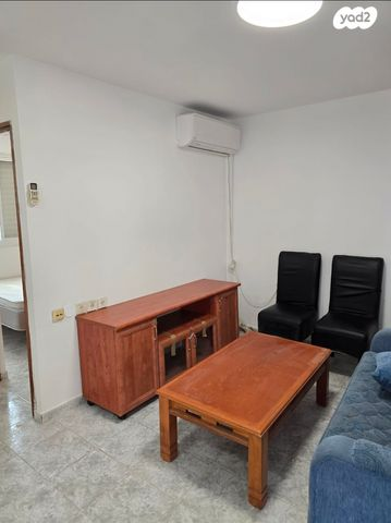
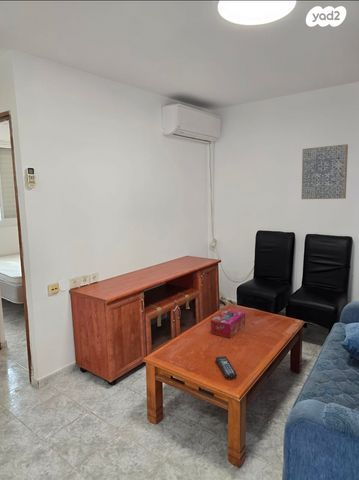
+ remote control (225, 366)
+ wall art (323, 173)
+ tissue box (228, 322)
